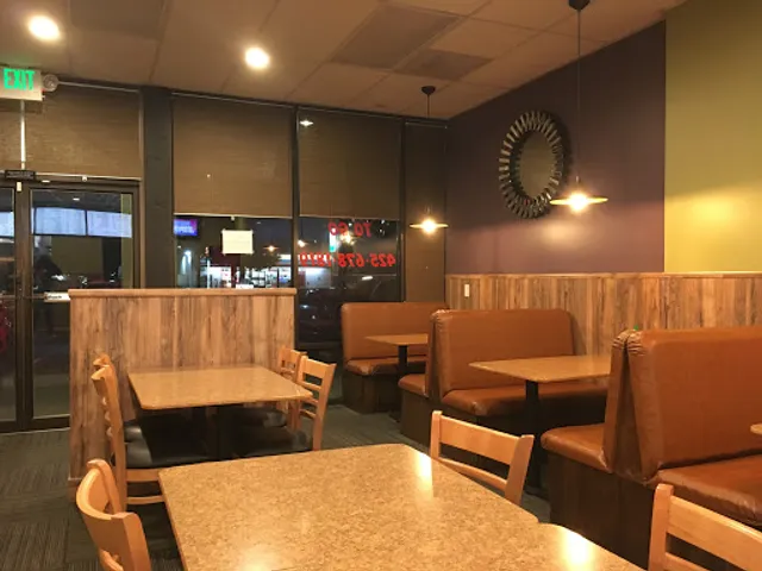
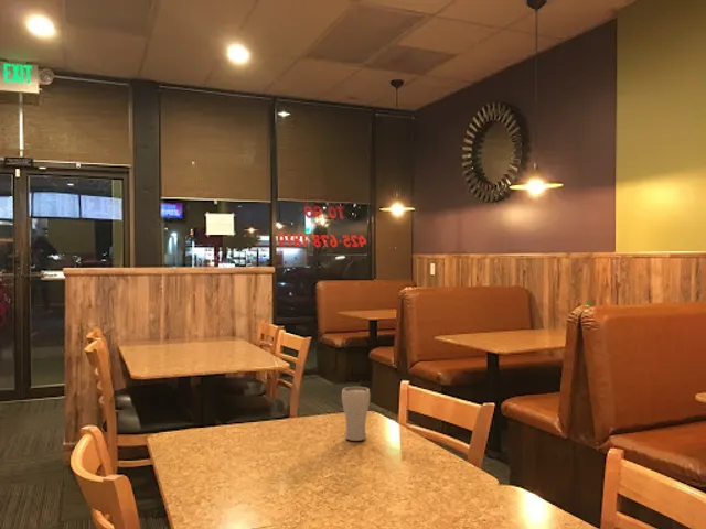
+ drinking glass (355, 413)
